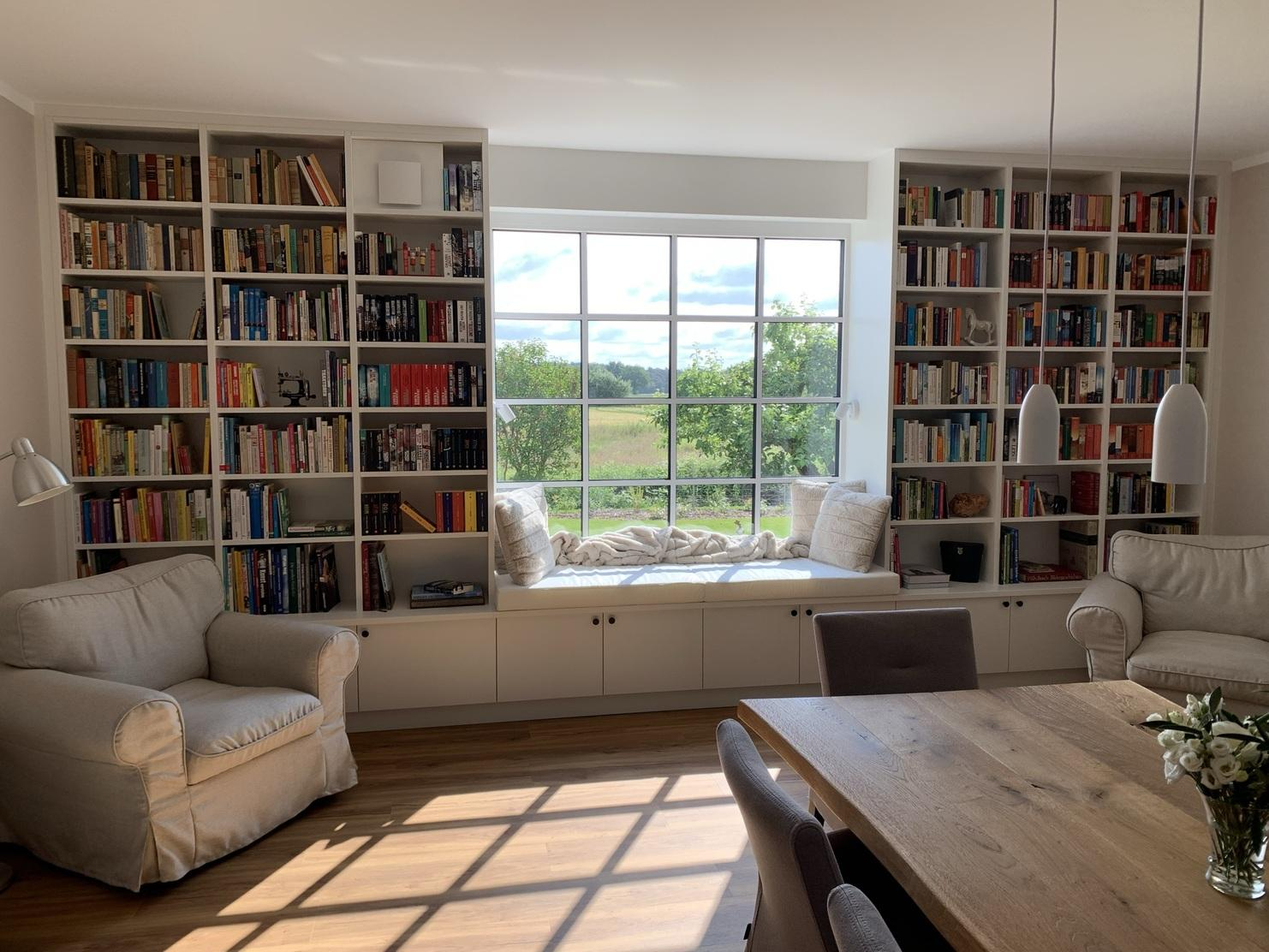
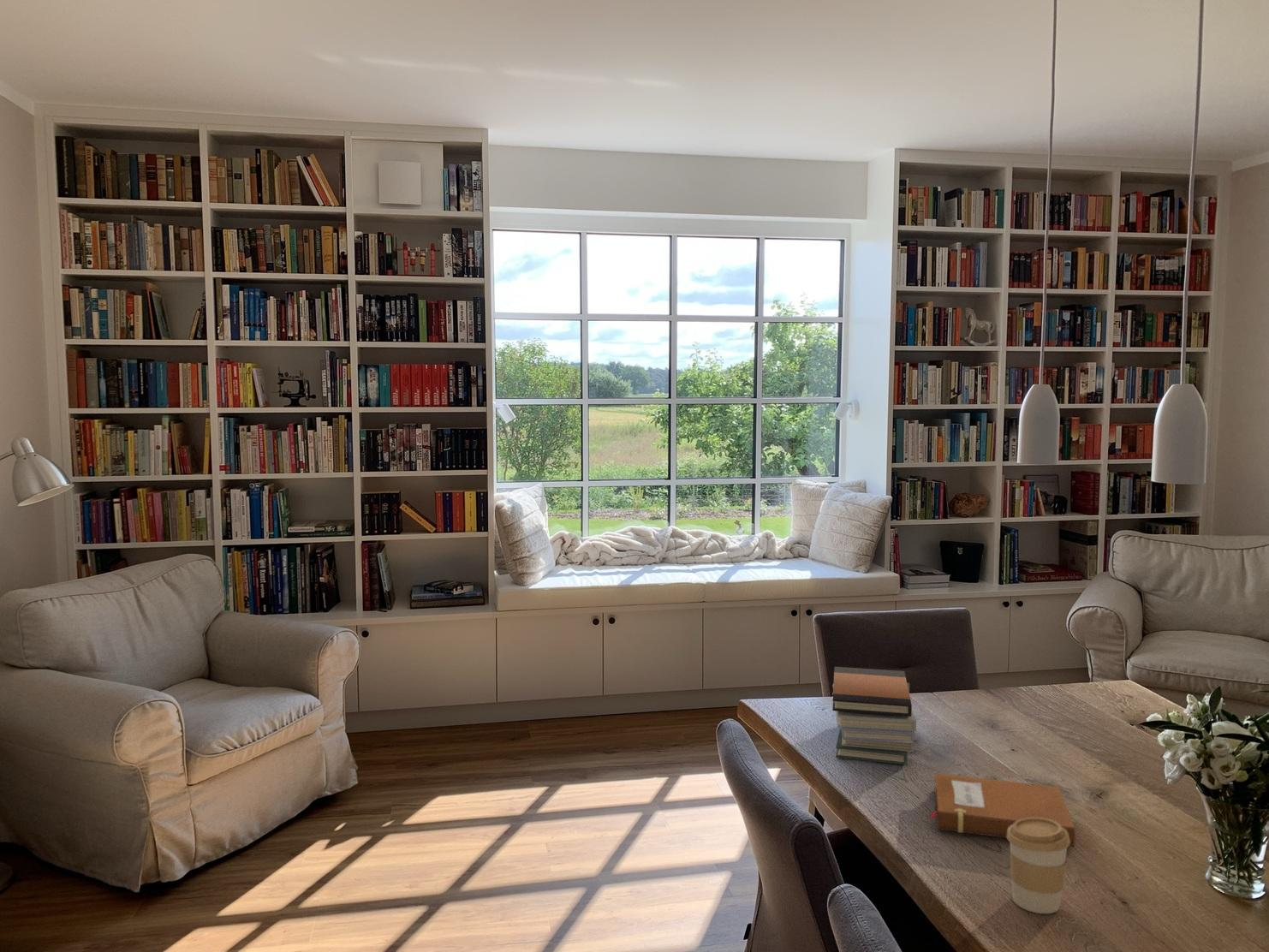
+ notebook (996, 808)
+ coffee cup (1037, 863)
+ book stack (872, 713)
